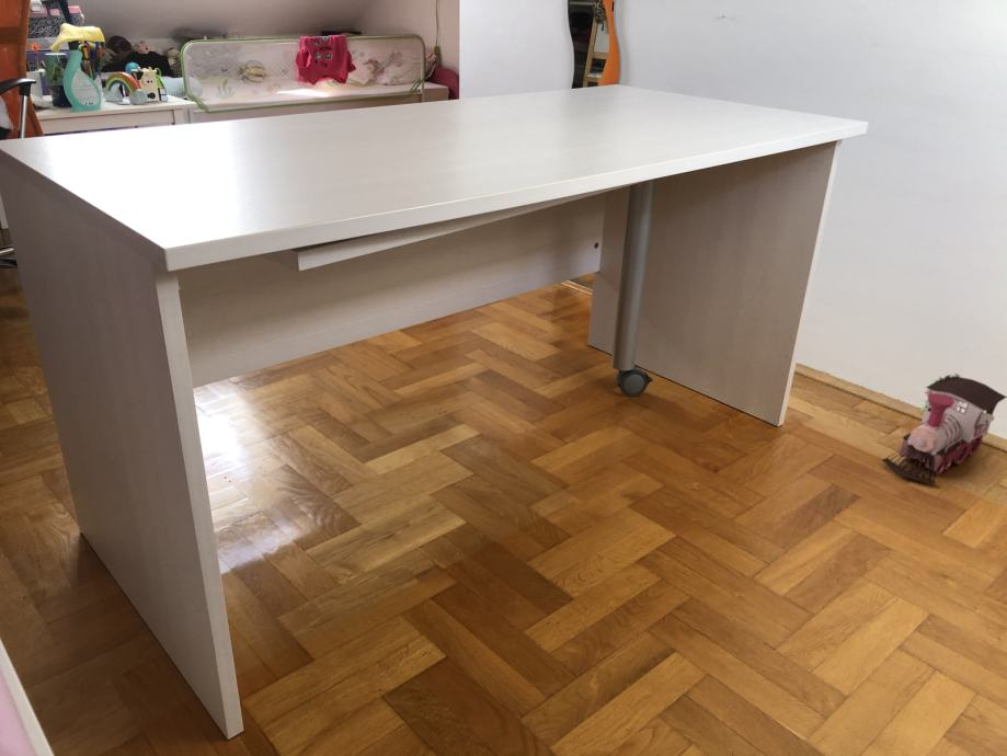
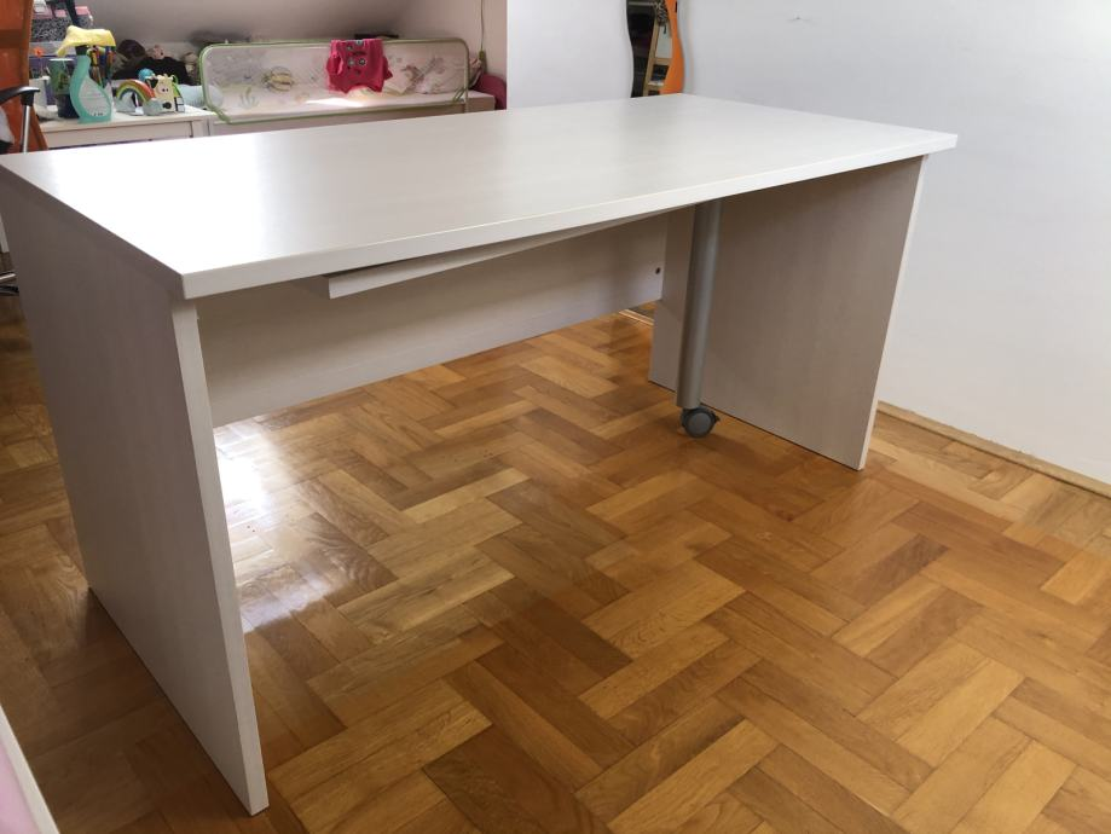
- toy train (942, 423)
